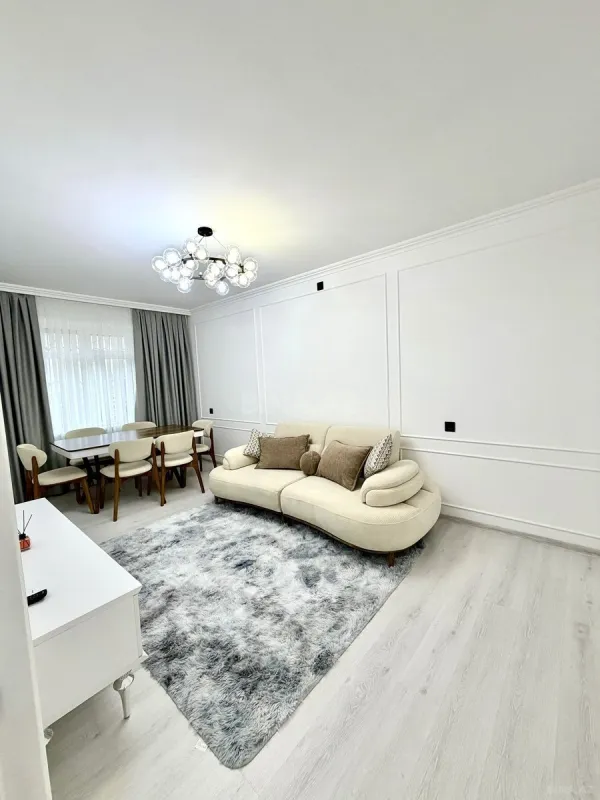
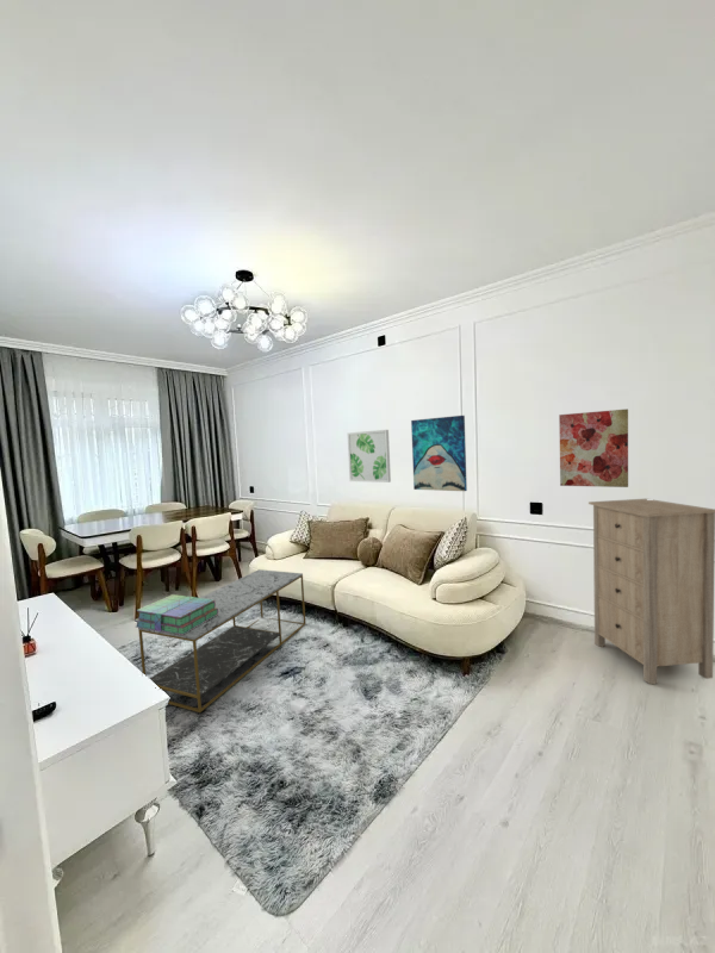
+ stack of books (176, 611)
+ wall art (368, 456)
+ wall art (437, 454)
+ wall art (592, 449)
+ coffee table (235, 625)
+ storage cabinet (646, 583)
